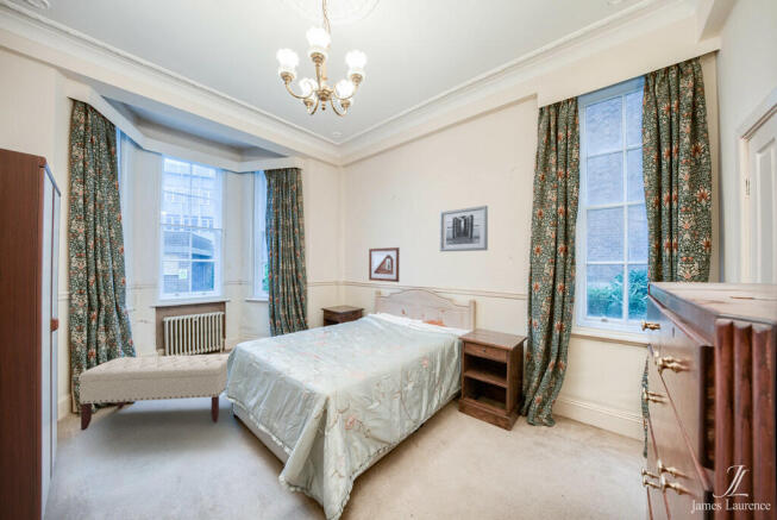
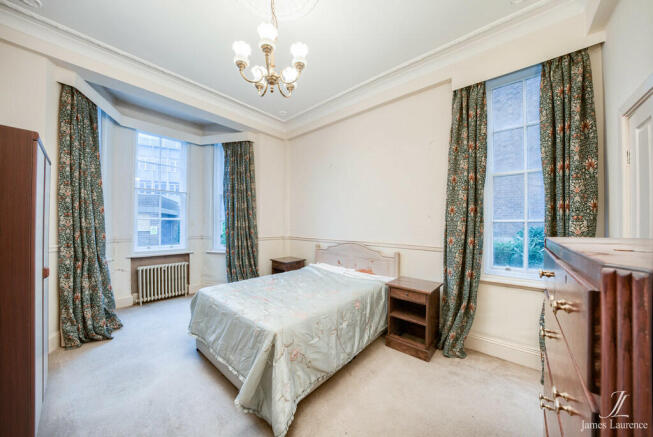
- picture frame (383, 264)
- bench (165, 387)
- wall art (462, 230)
